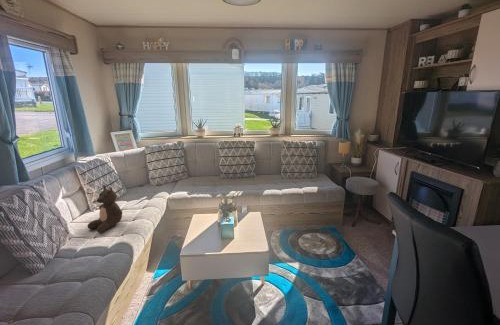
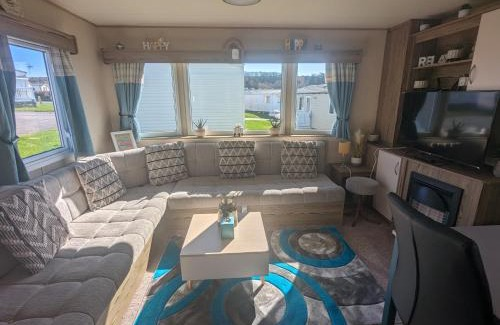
- teddy bear (103, 207)
